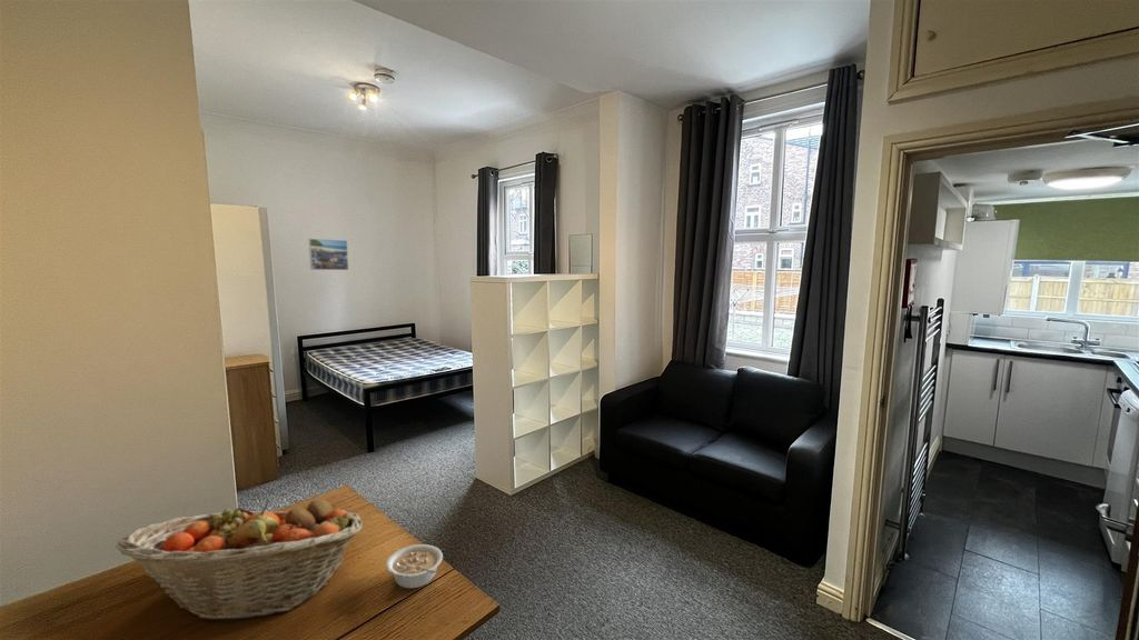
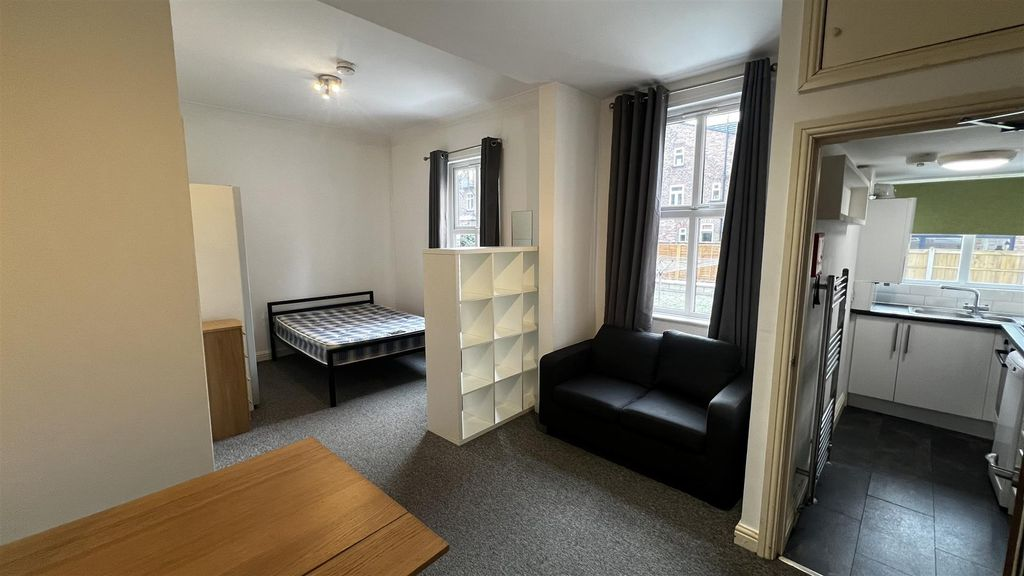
- fruit basket (252, 544)
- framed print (329, 254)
- legume (417, 566)
